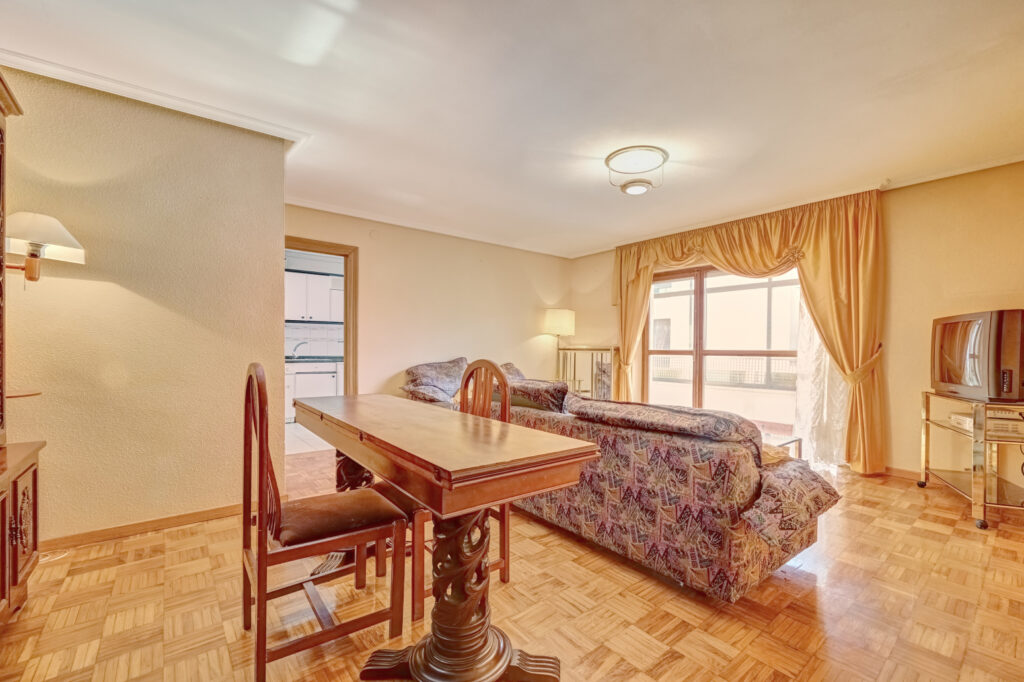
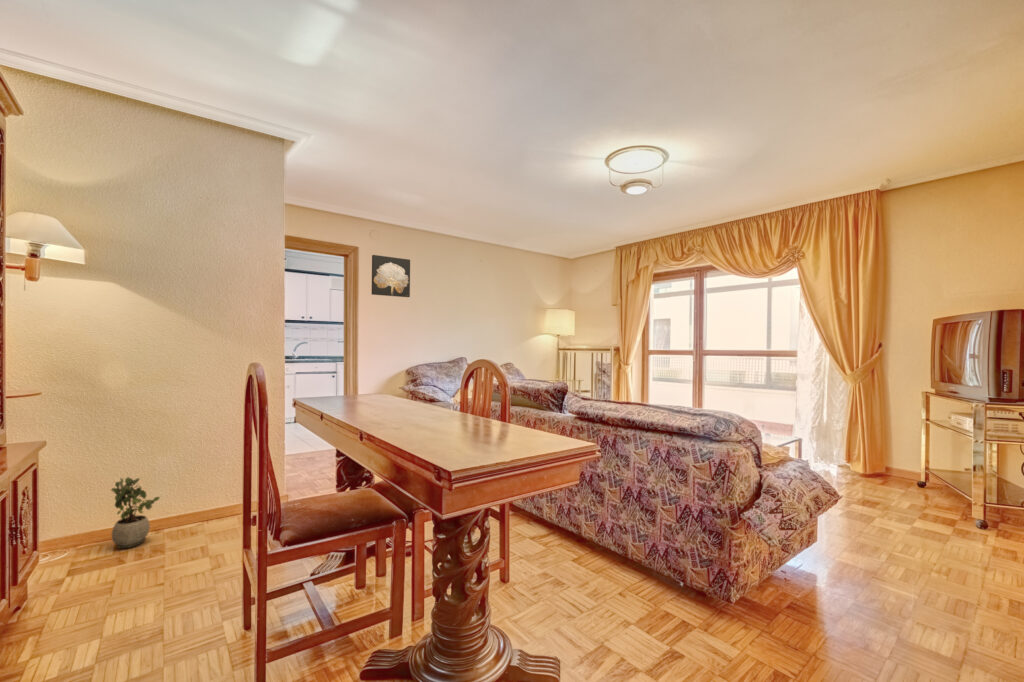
+ potted plant (136, 510)
+ wall art (391, 276)
